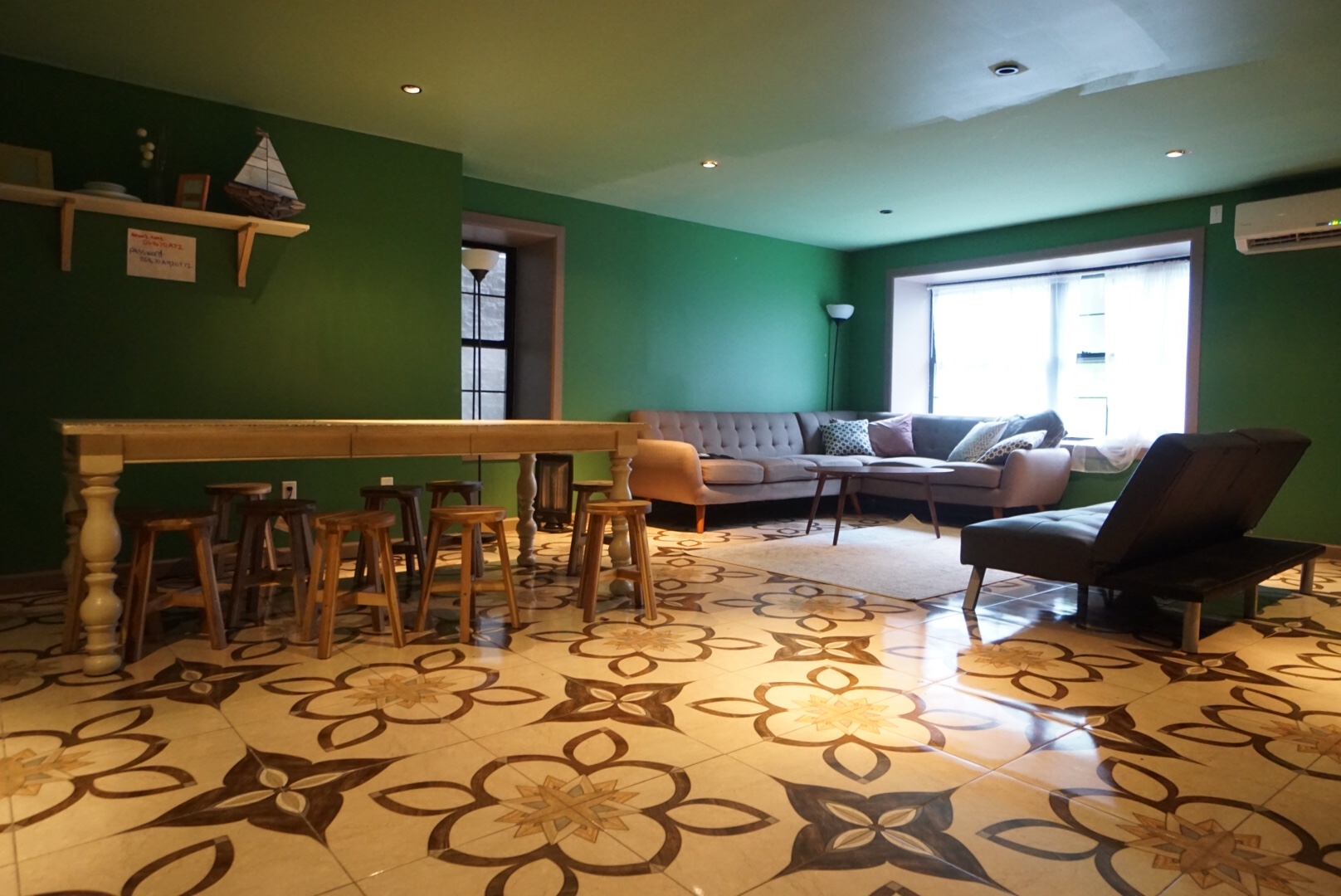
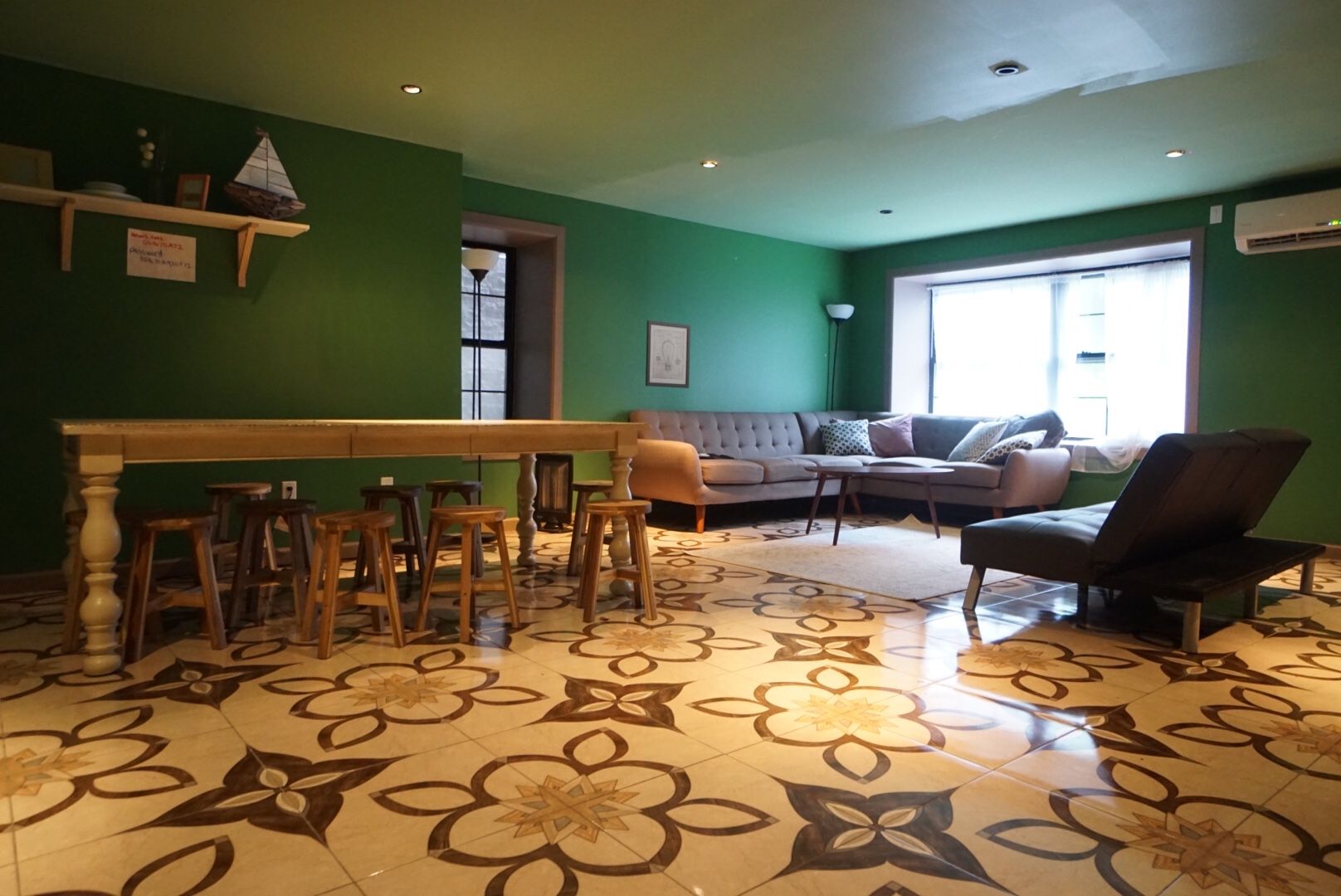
+ wall art (668, 354)
